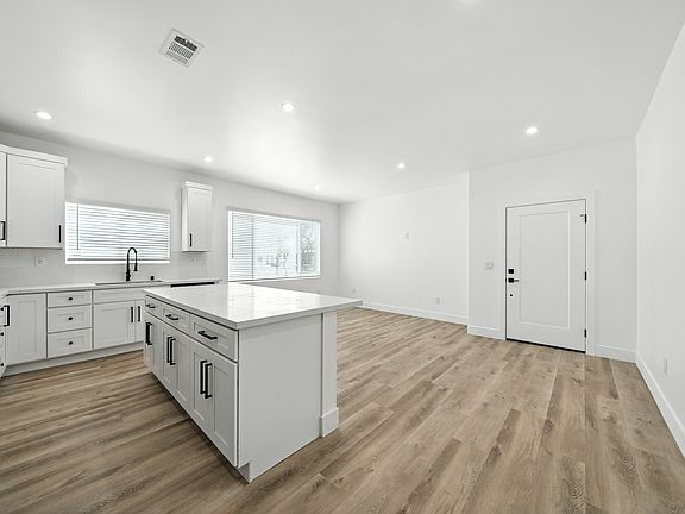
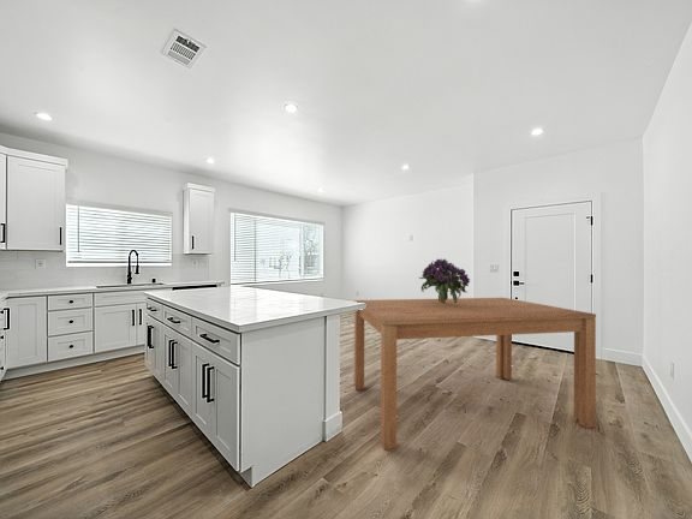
+ bouquet (442, 281)
+ dining table (453, 336)
